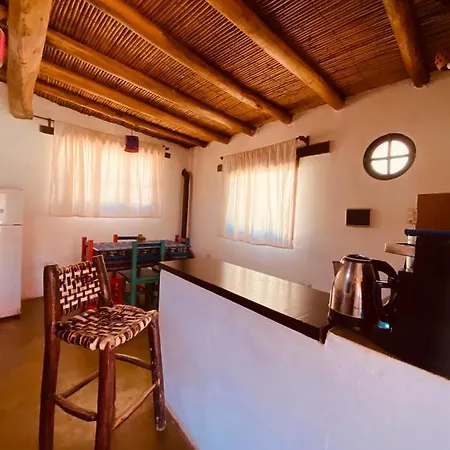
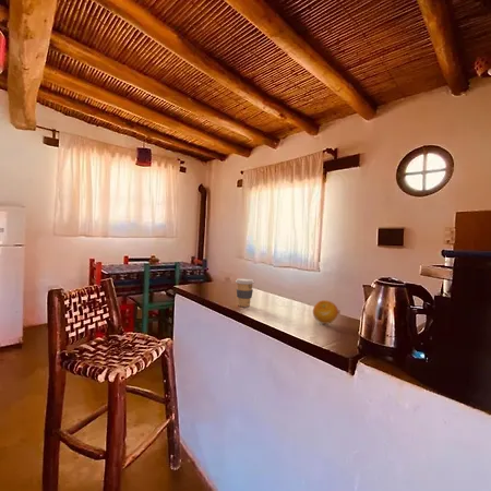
+ fruit (325, 311)
+ coffee cup (244, 291)
